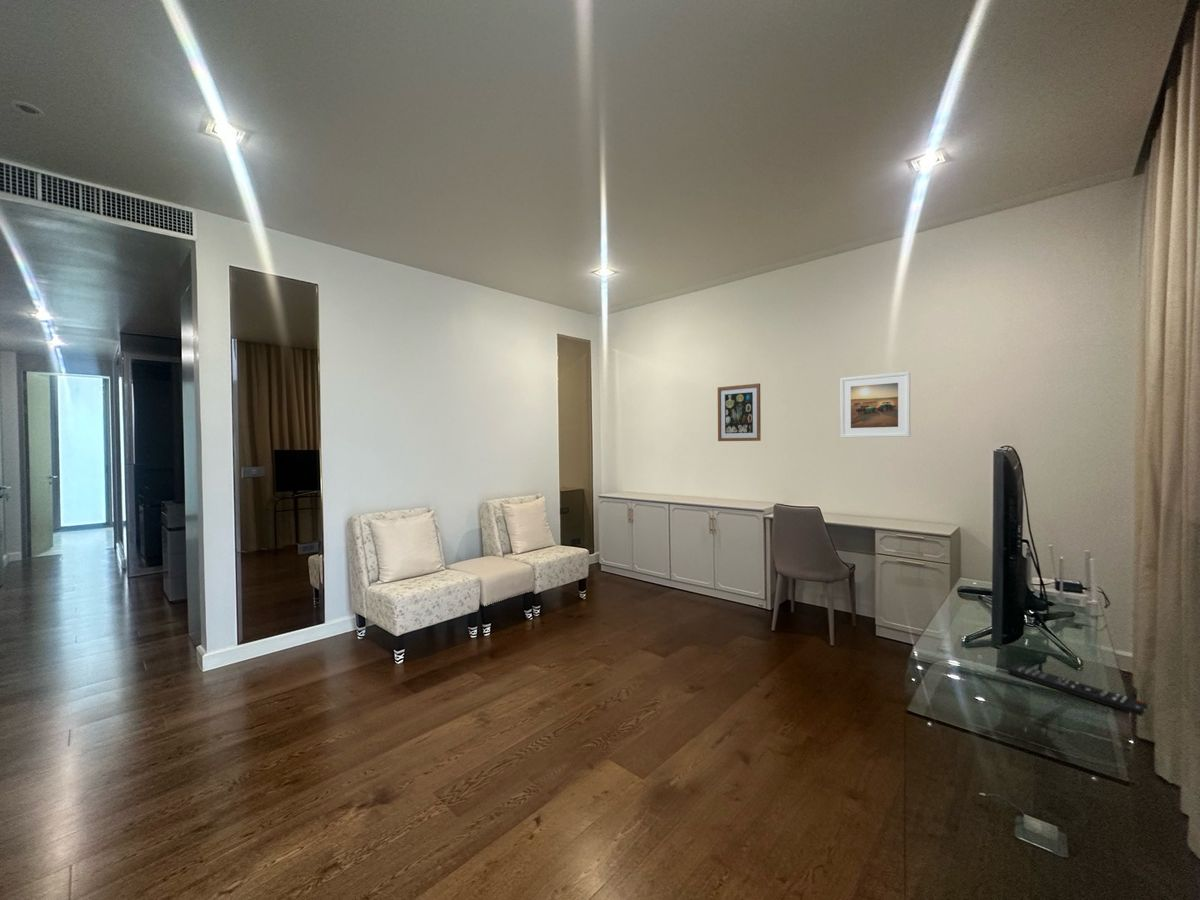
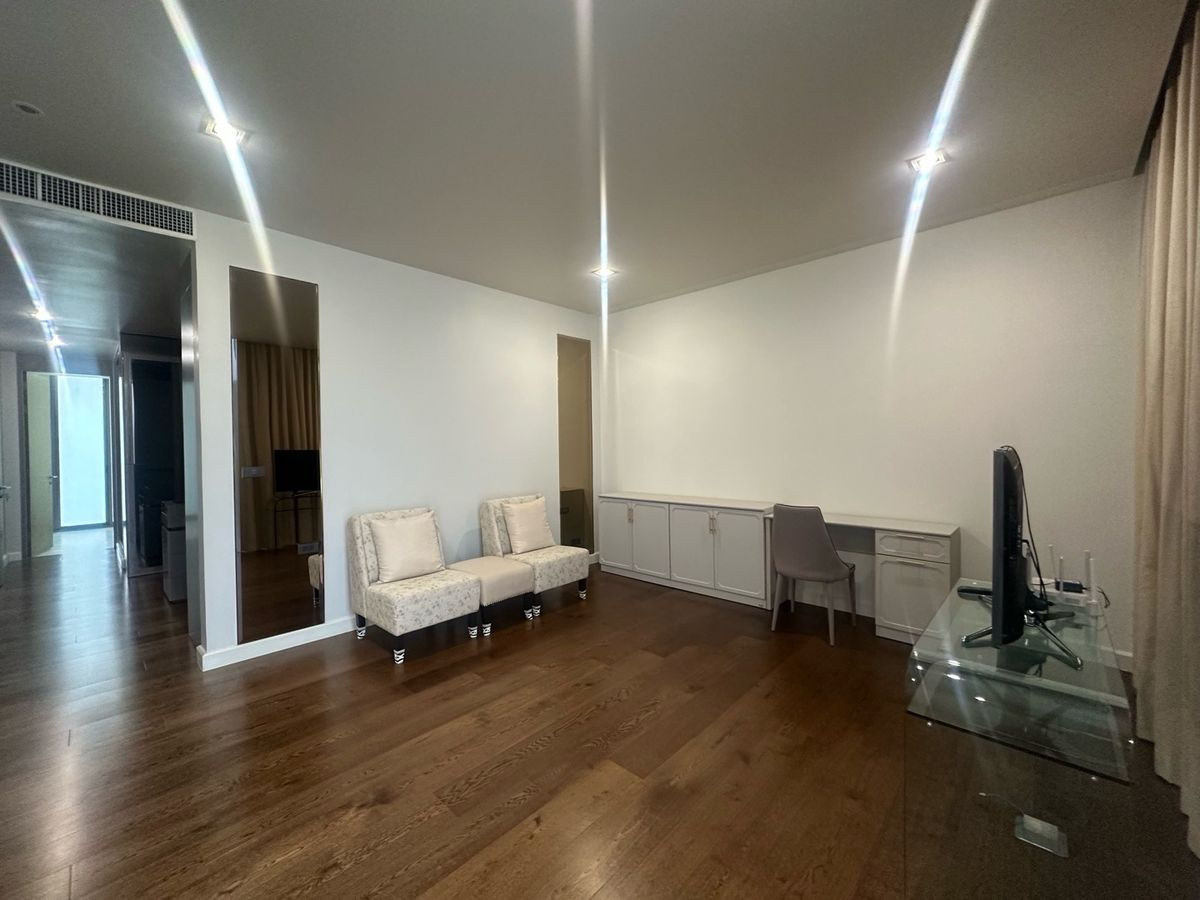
- wall art (738, 413)
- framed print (873, 406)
- remote control (1073, 686)
